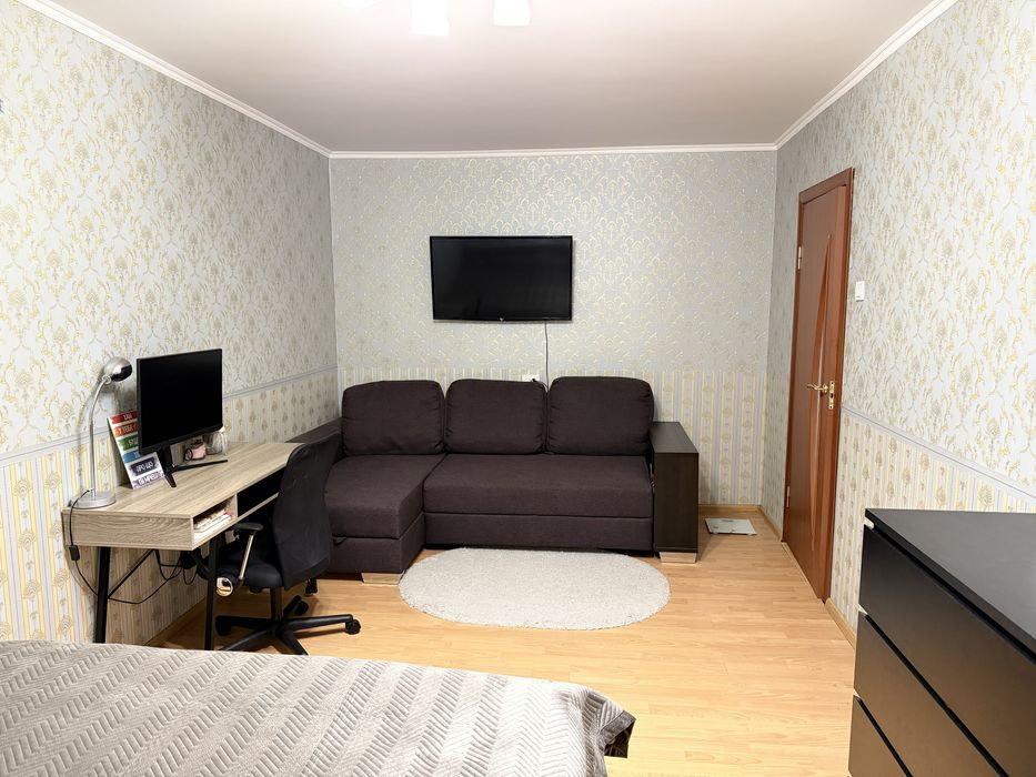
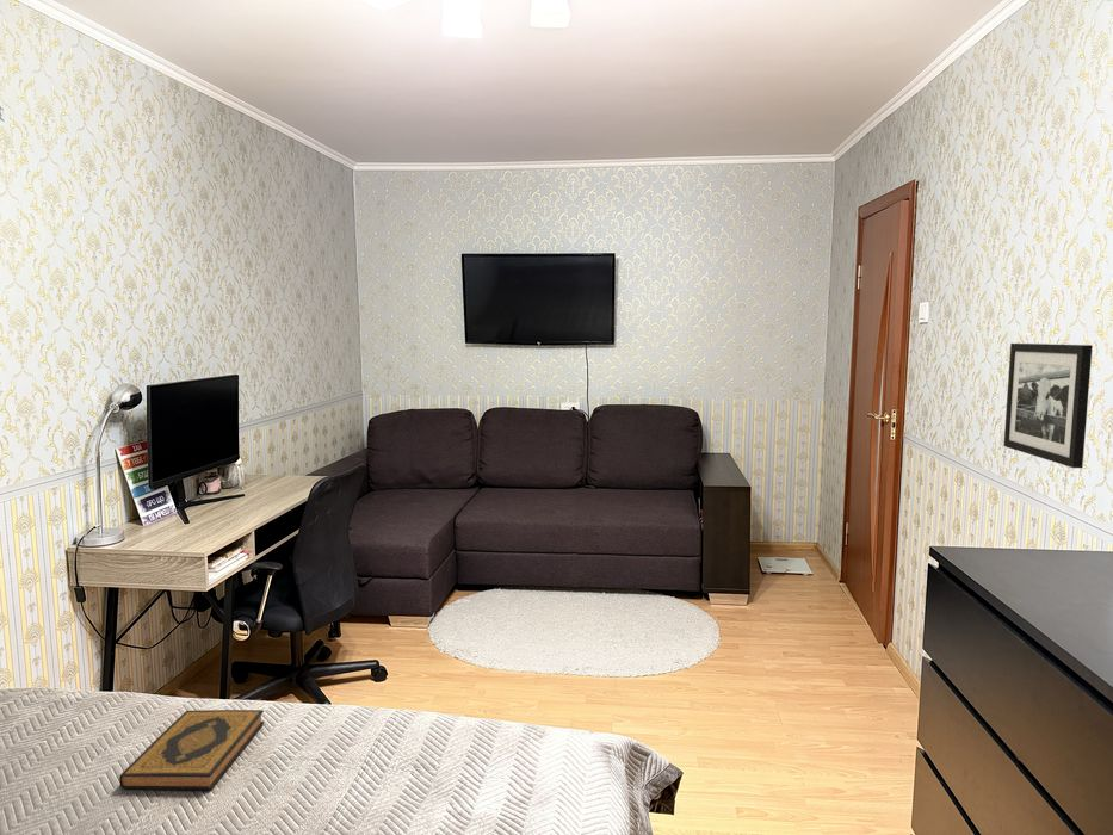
+ picture frame (1043, 400)
+ hardback book (197, 746)
